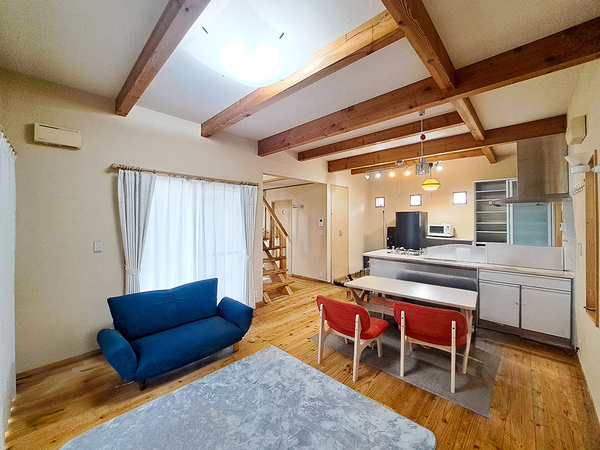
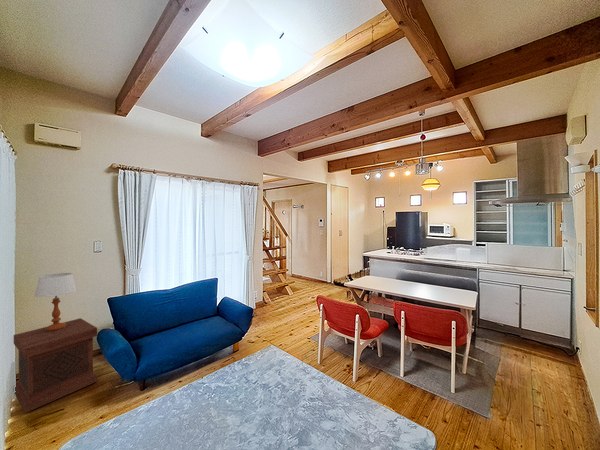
+ table lamp (56, 301)
+ side table (56, 358)
